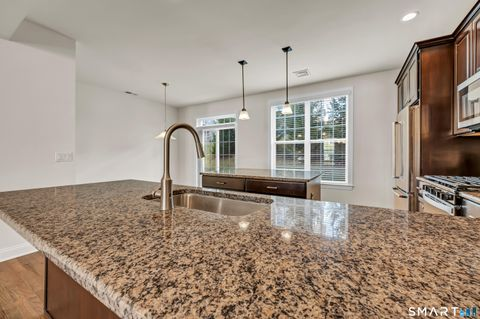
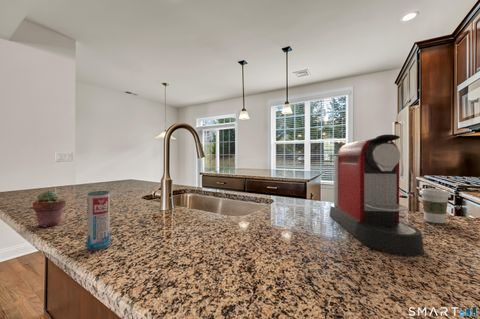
+ coffee maker (365, 183)
+ potted succulent (49, 207)
+ coffee cup (434, 205)
+ beverage can (98, 219)
